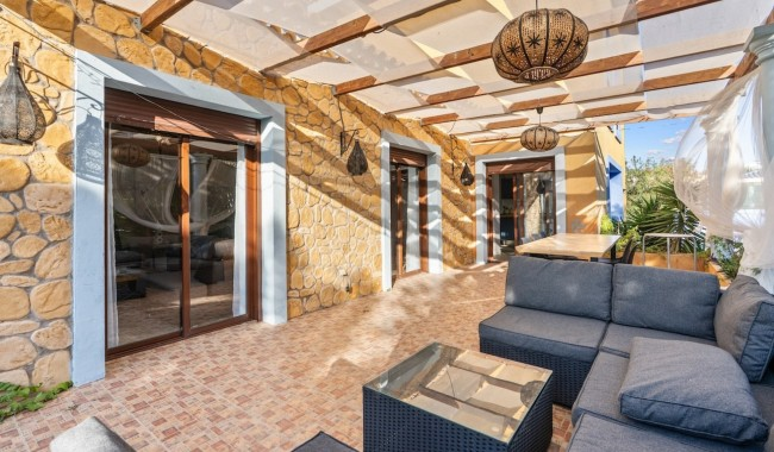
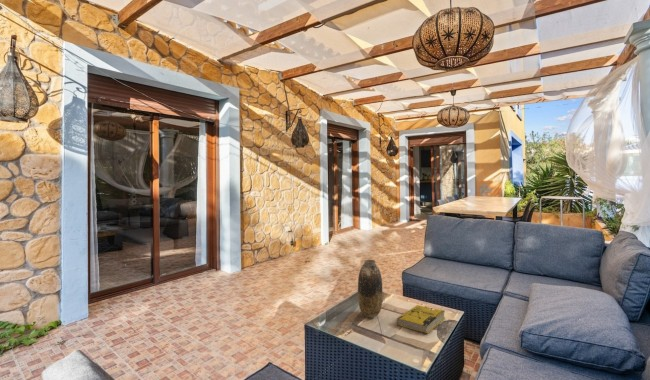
+ book (421, 317)
+ vase (370, 288)
